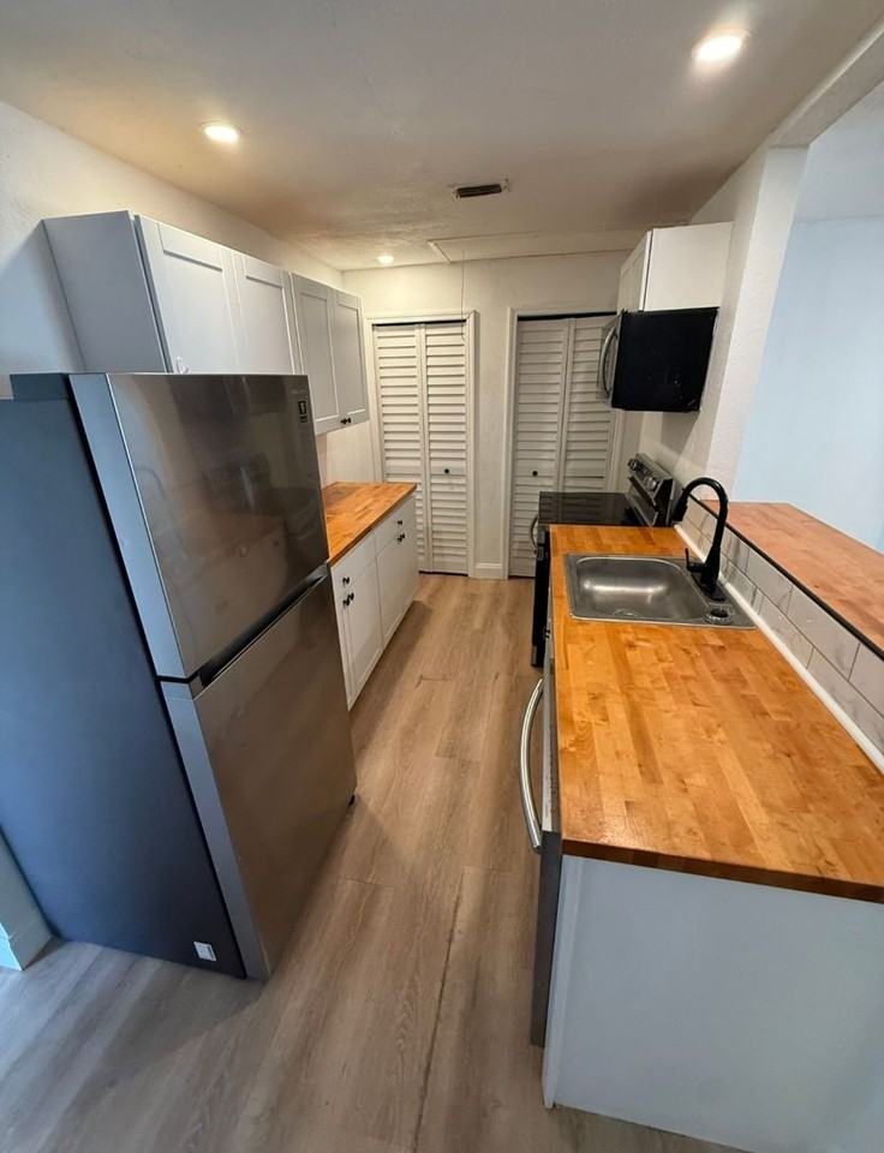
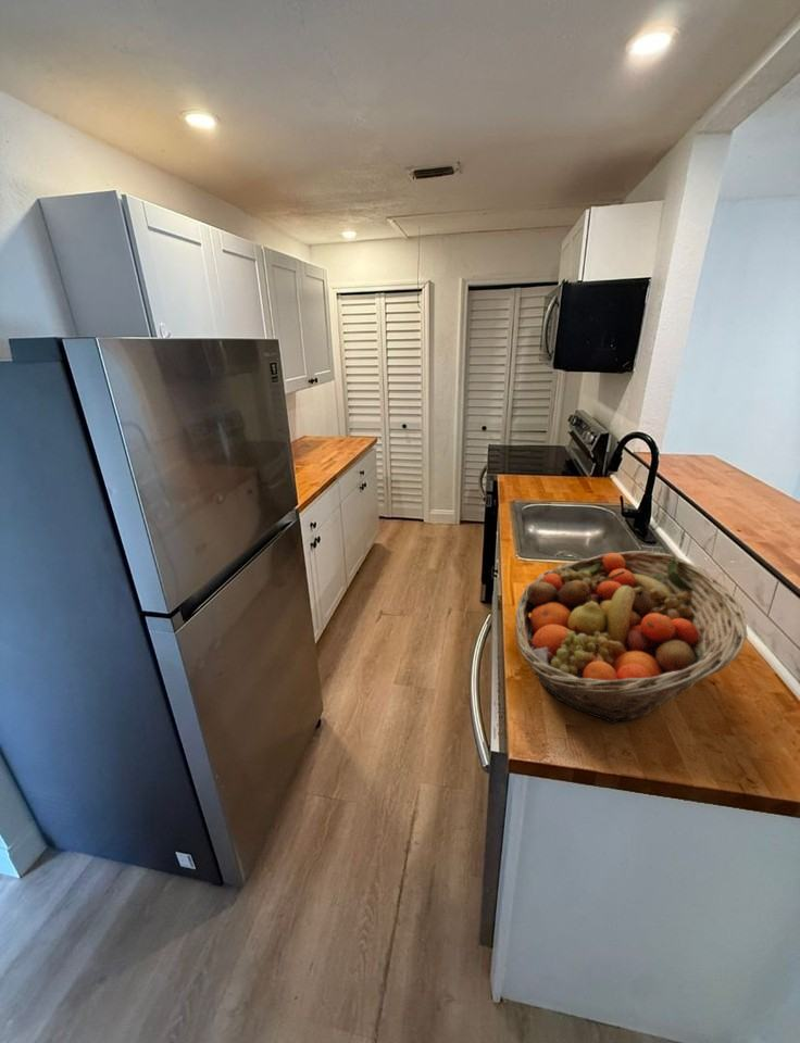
+ fruit basket (612, 623)
